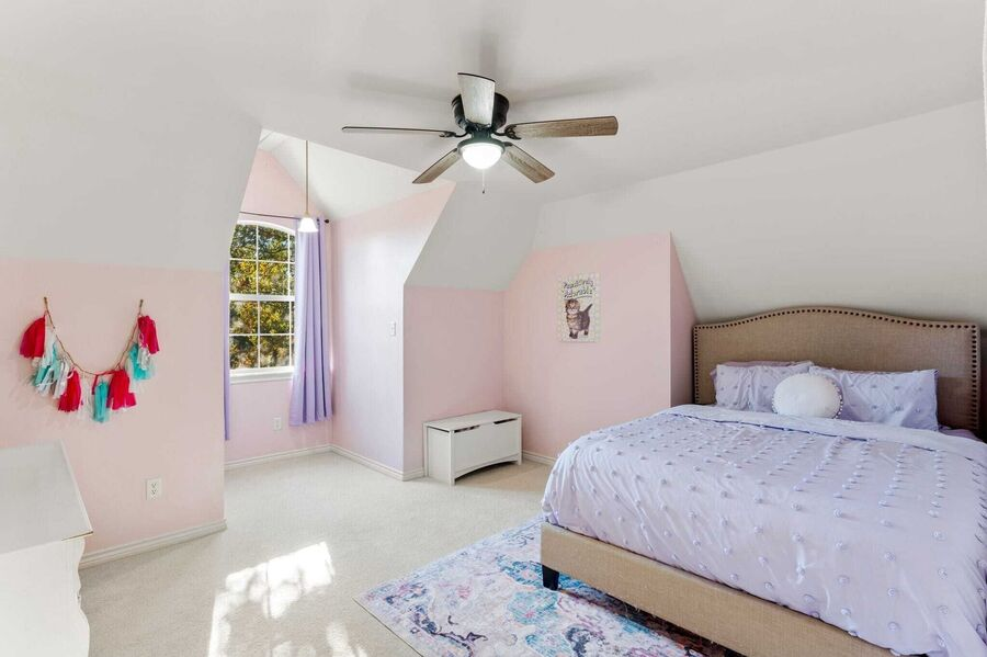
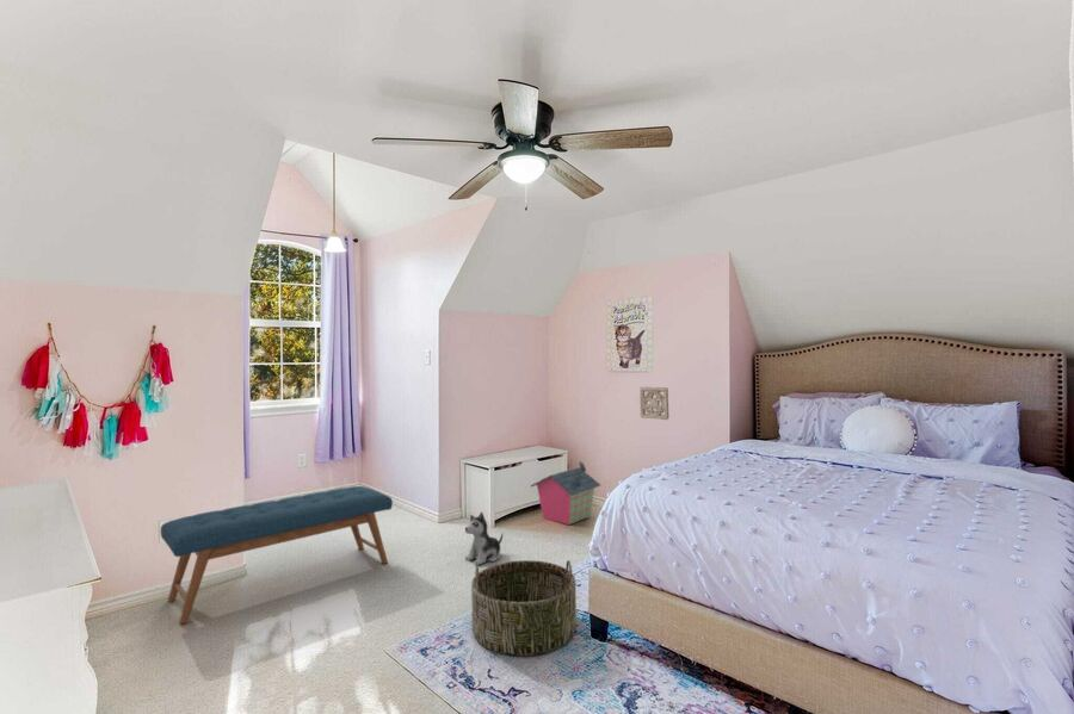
+ wall ornament (654, 403)
+ bench (285, 541)
+ plush toy (484, 533)
+ basket (524, 595)
+ toy house (564, 489)
